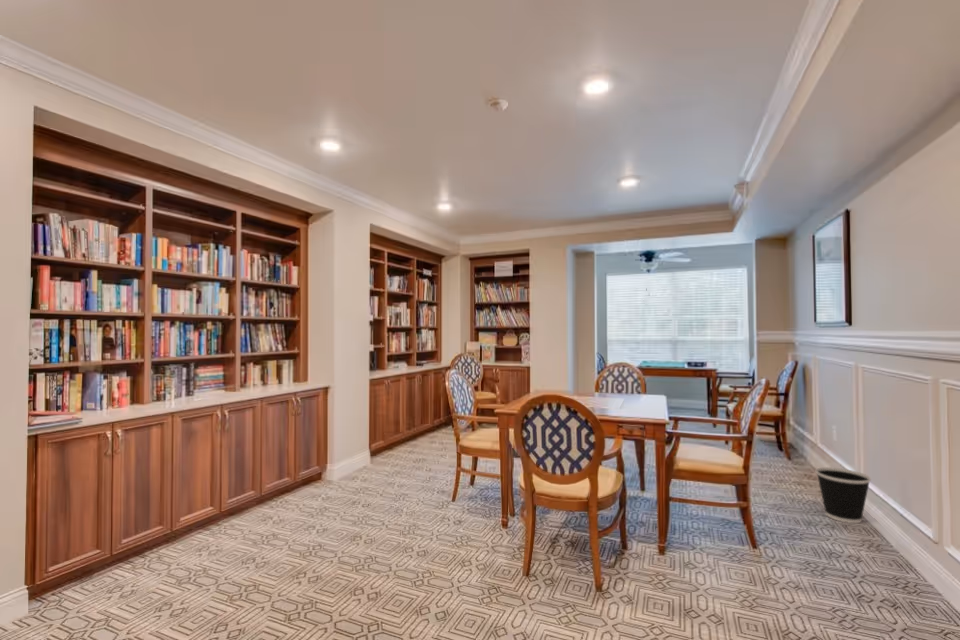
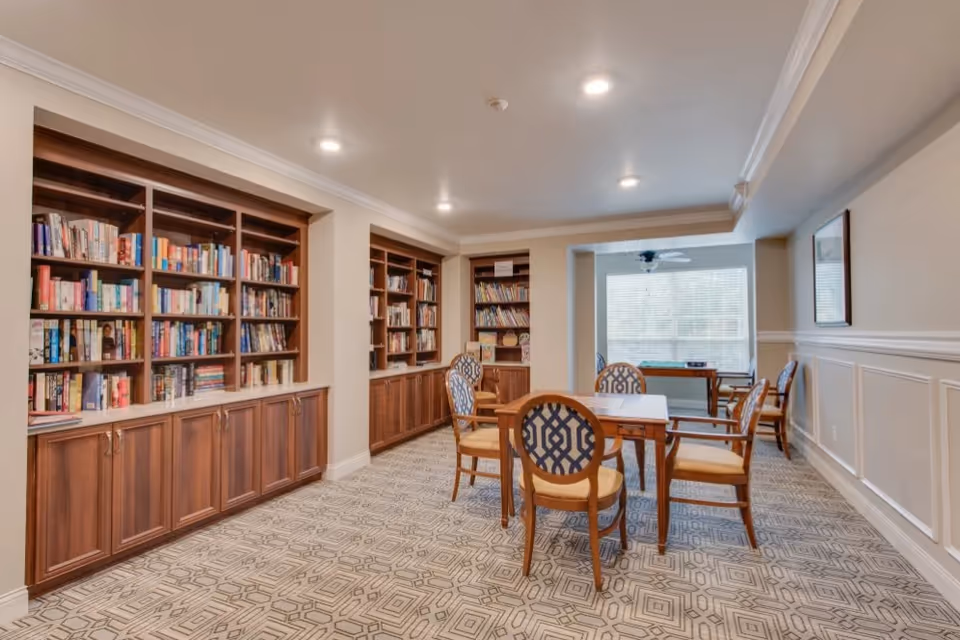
- wastebasket (842, 495)
